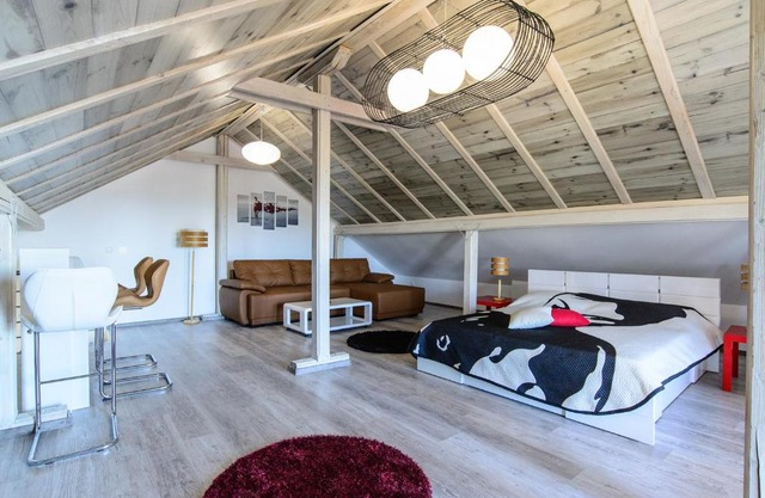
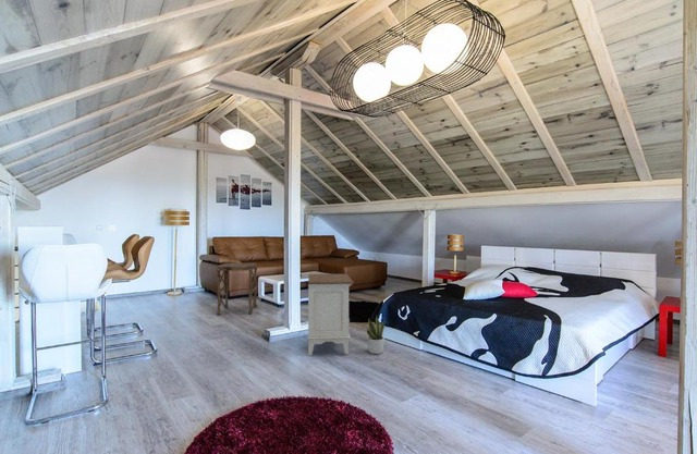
+ side table (227, 287)
+ nightstand (329, 311)
+ potted plant (376, 332)
